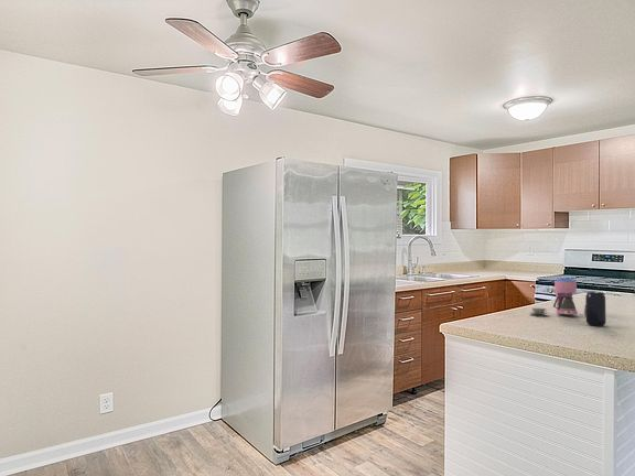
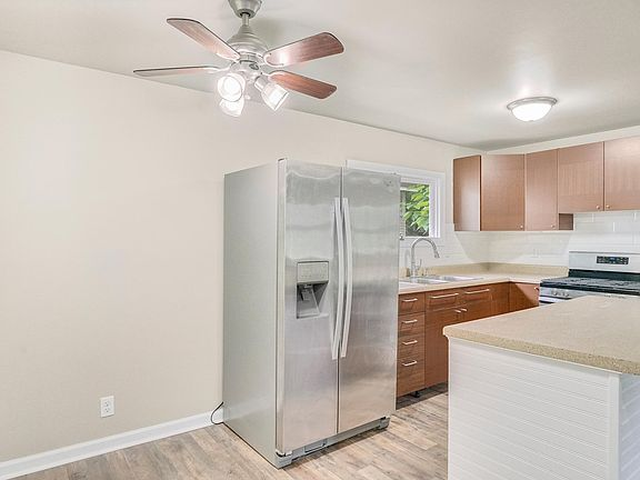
- beverage can (595, 309)
- coffee maker (561, 295)
